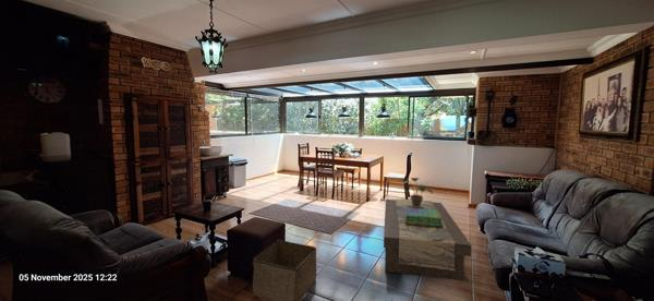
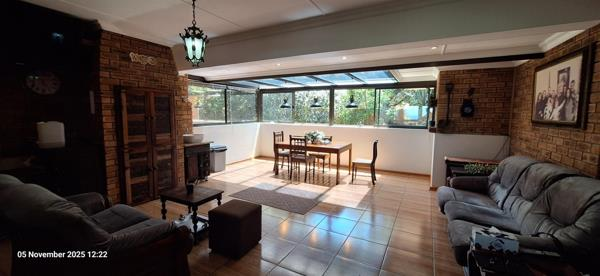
- coffee table (417, 232)
- potted plant (416, 192)
- stack of books (422, 216)
- storage bin (286, 269)
